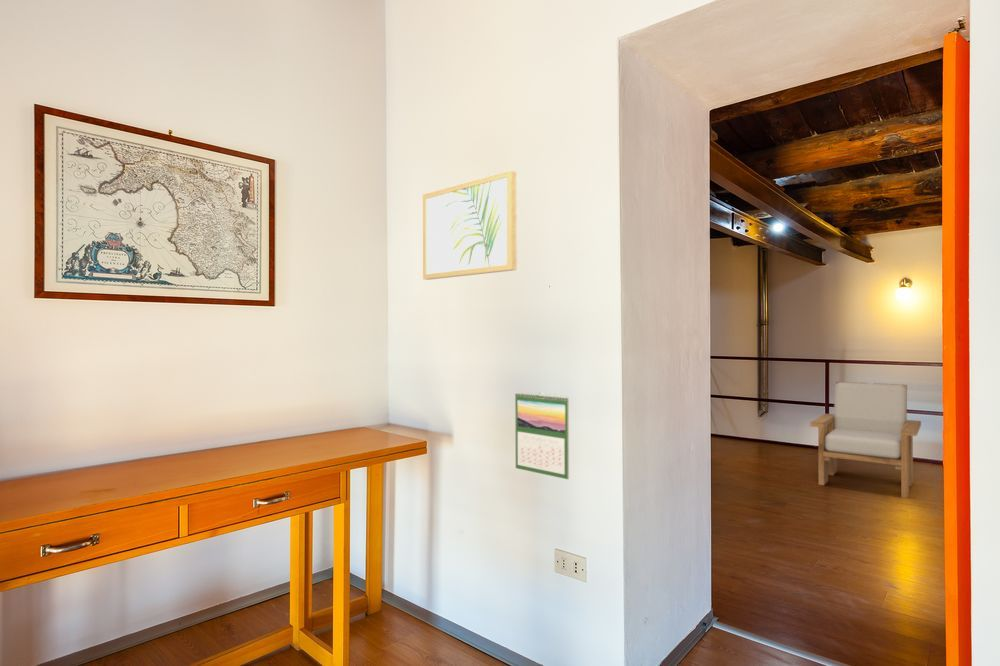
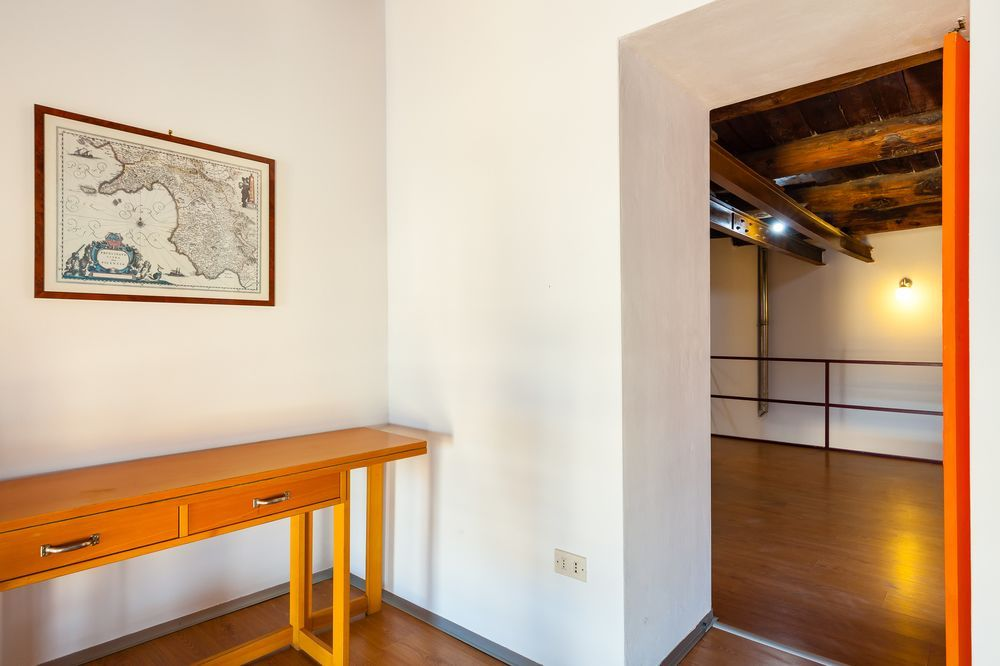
- wall art (466, 229)
- armchair (866, 434)
- calendar (541, 432)
